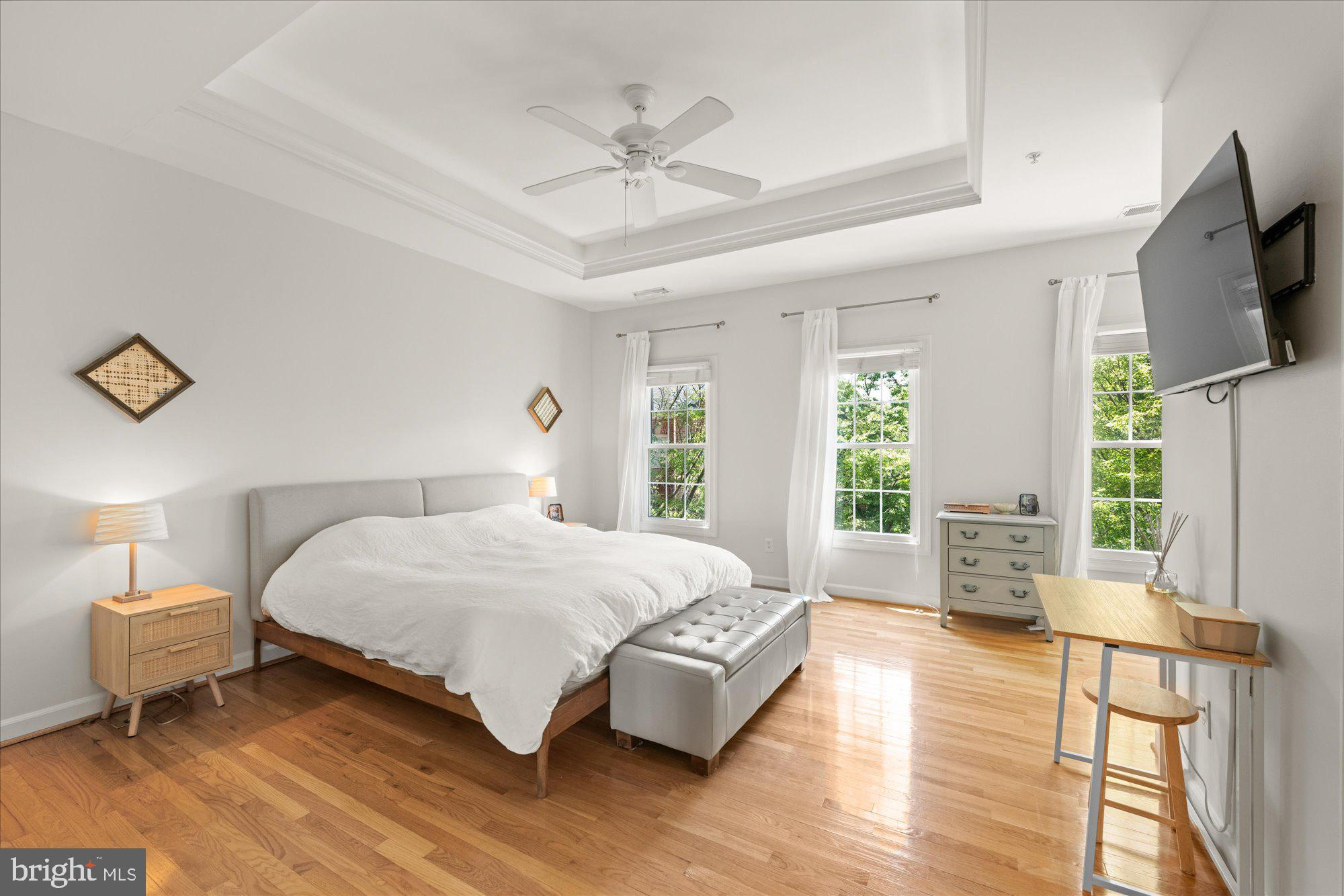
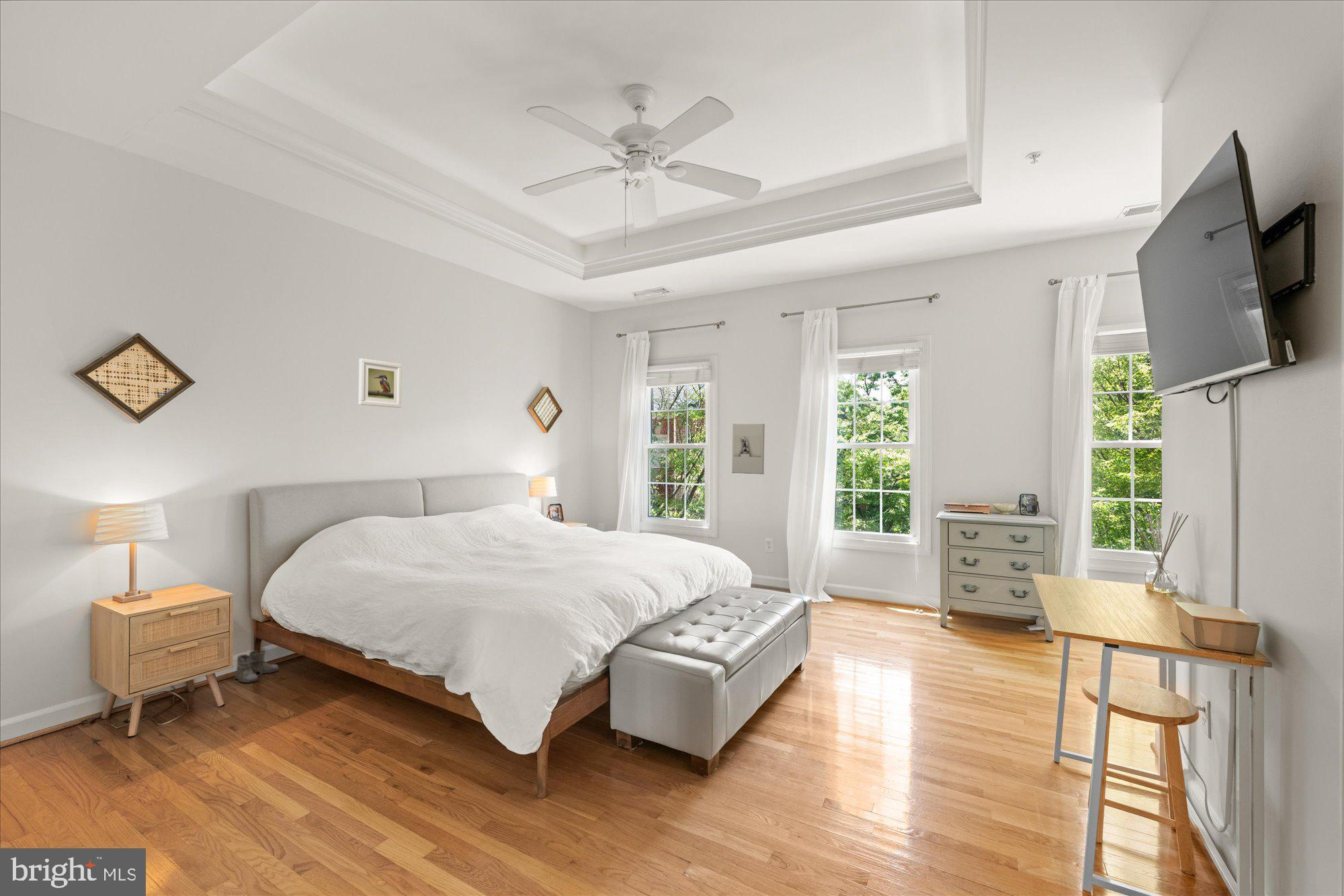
+ boots (254, 665)
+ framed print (380, 384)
+ wall sculpture (748, 449)
